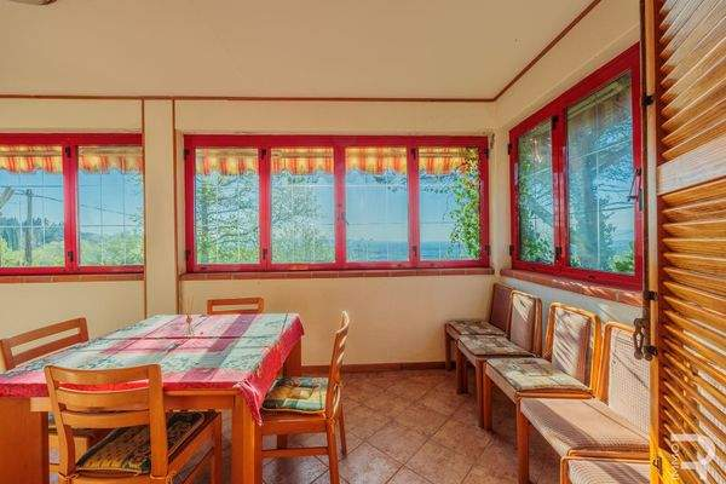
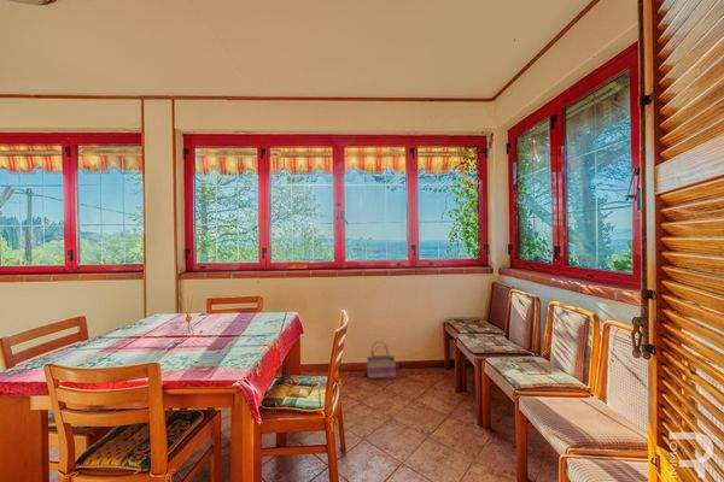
+ basket (380, 359)
